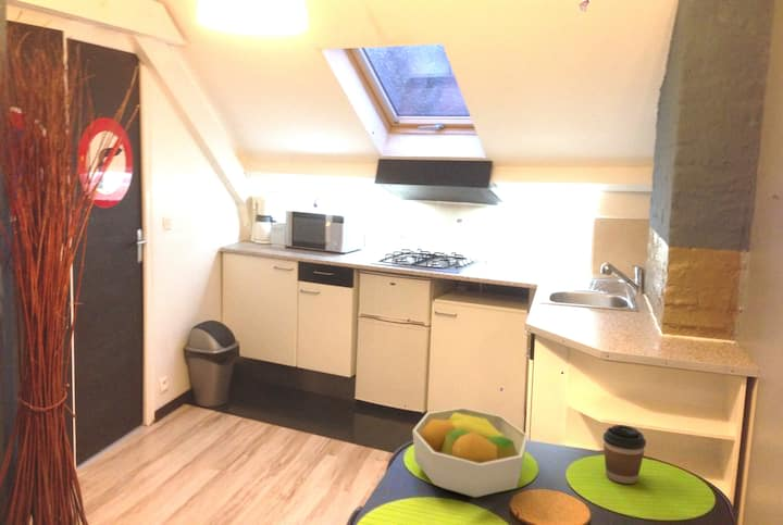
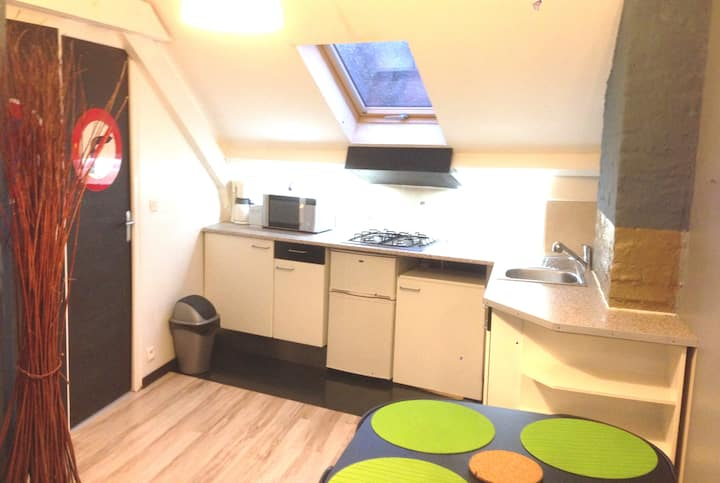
- coffee cup (623, 451)
- fruit bowl (469, 443)
